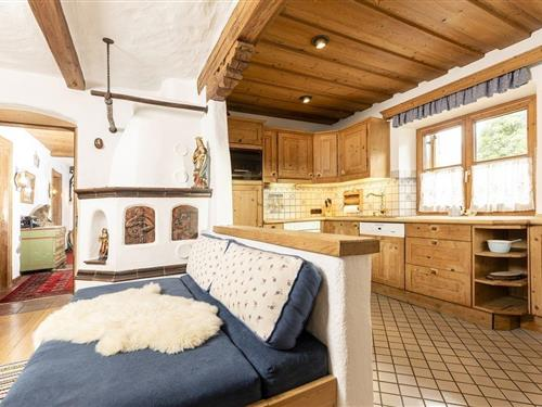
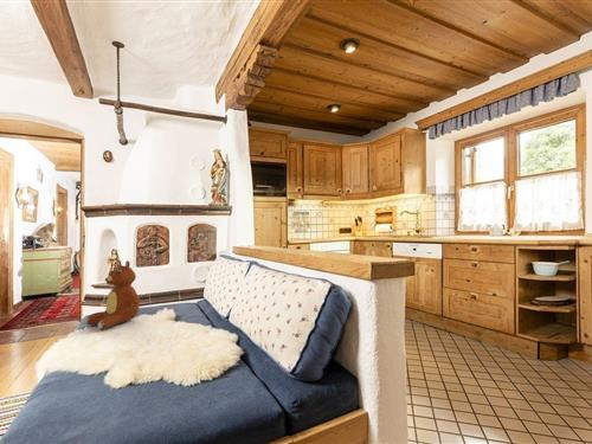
+ teddy bear (114, 291)
